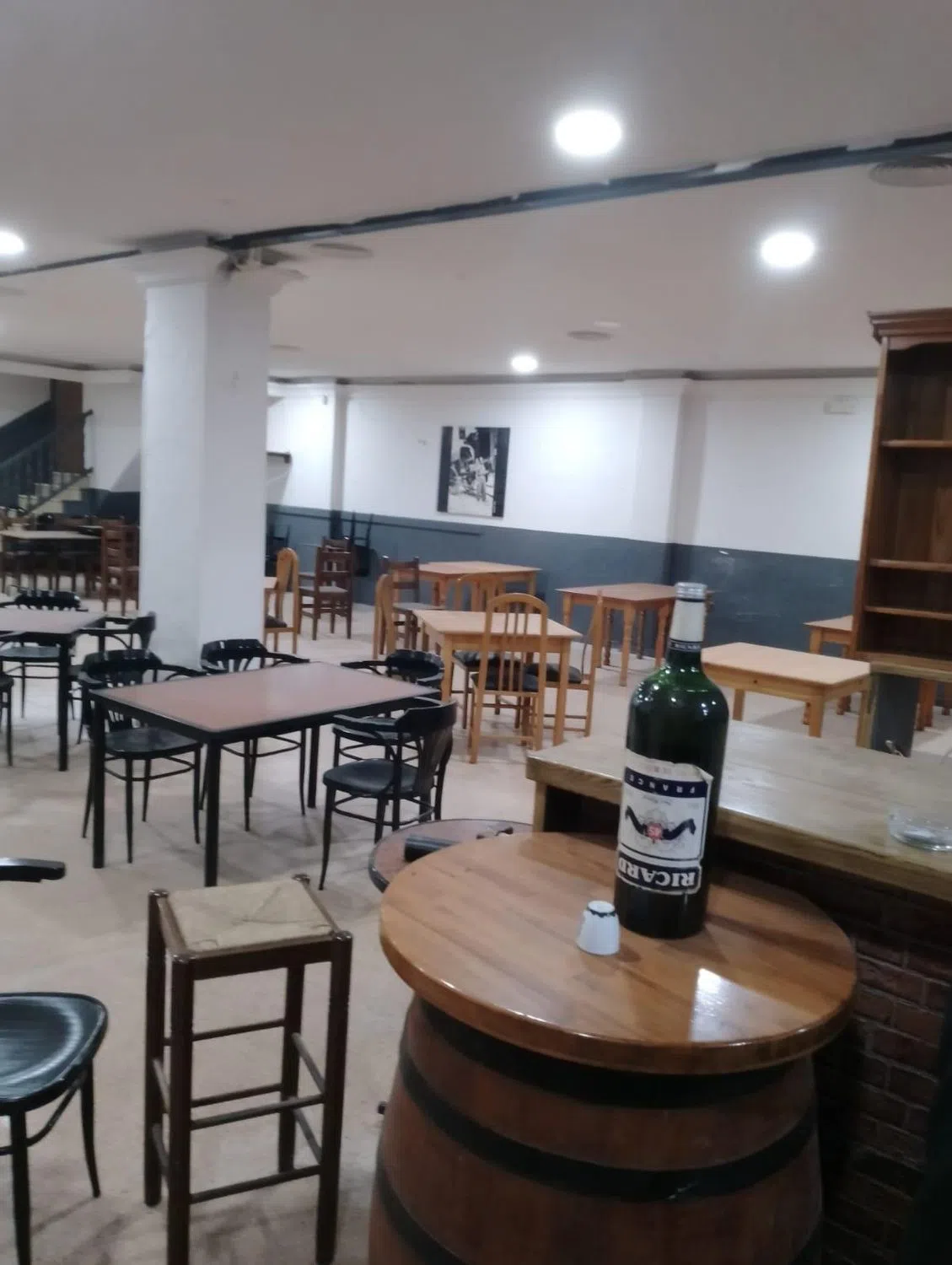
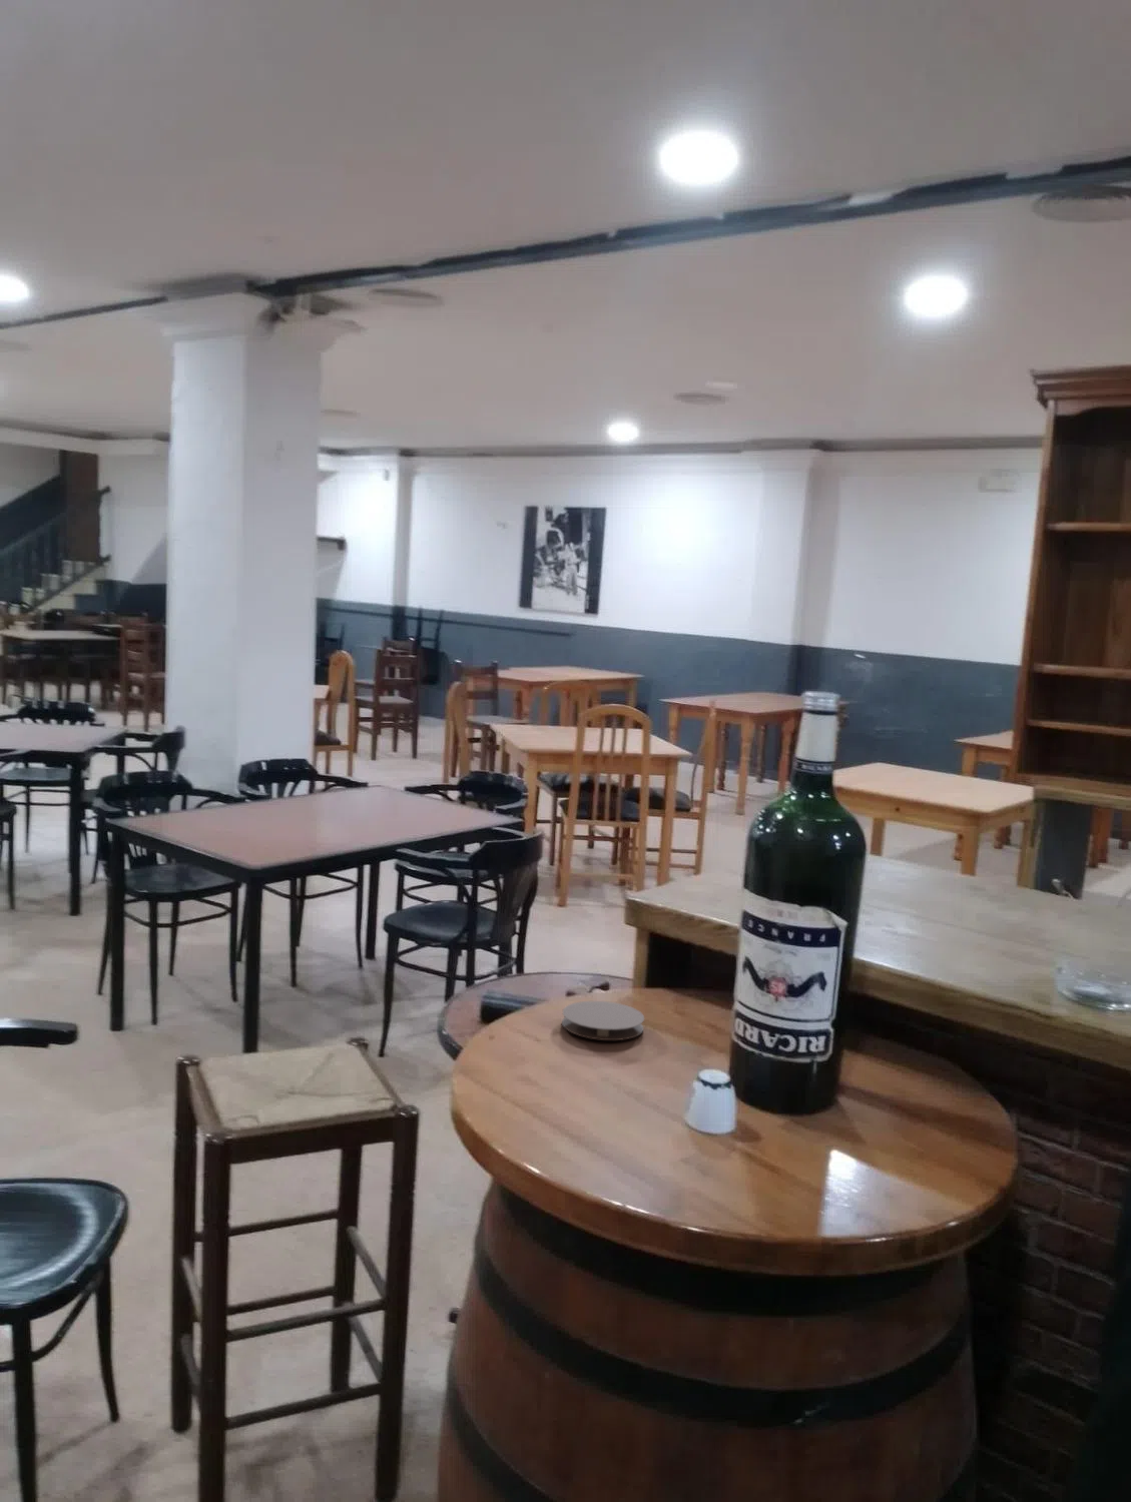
+ coaster (602, 1020)
